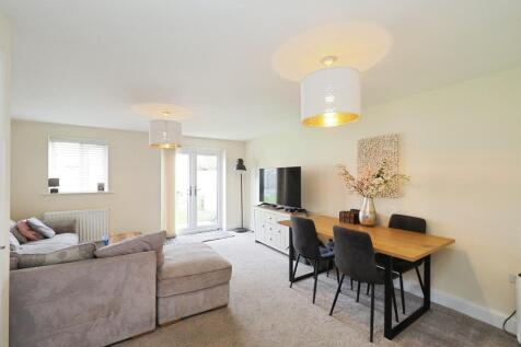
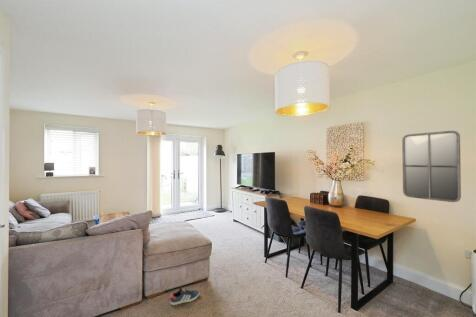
+ sneaker (185, 293)
+ home mirror (429, 166)
